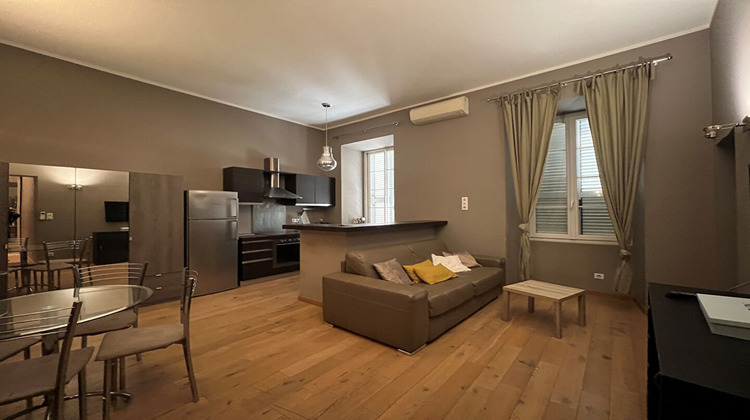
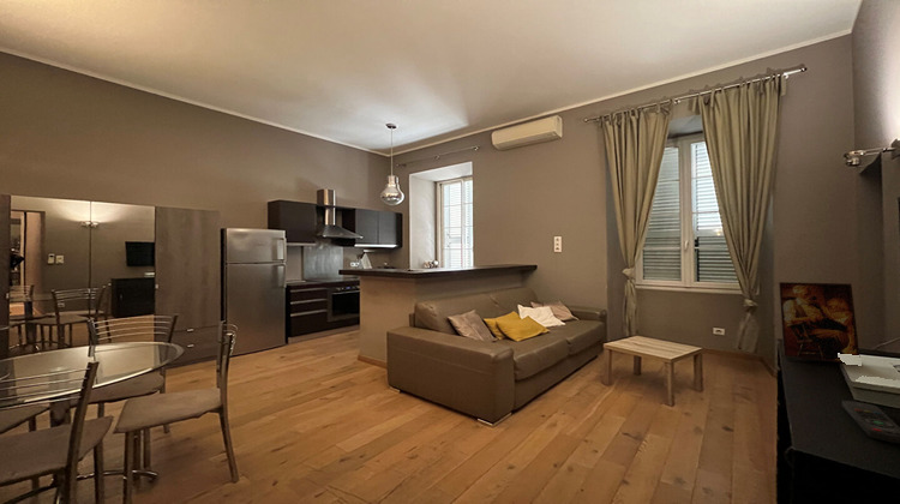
+ picture frame (816, 320)
+ remote control (872, 419)
